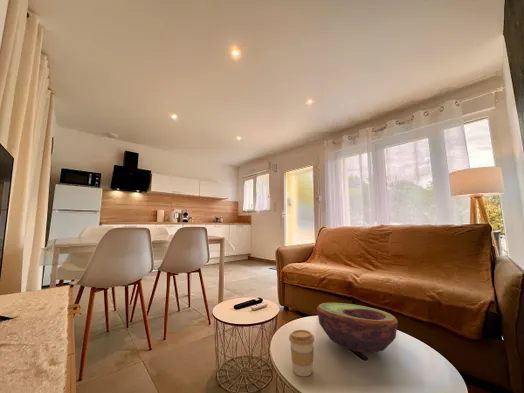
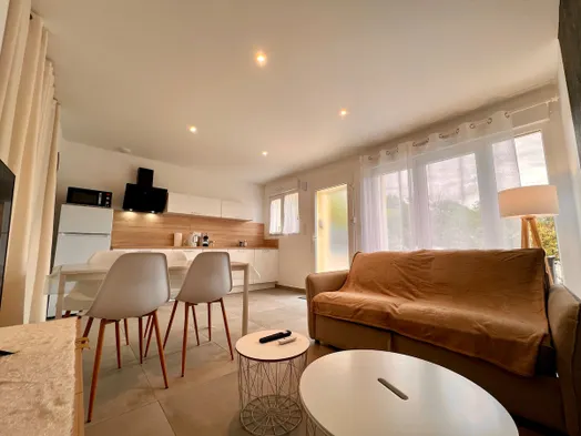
- coffee cup (301, 350)
- bowl (355, 324)
